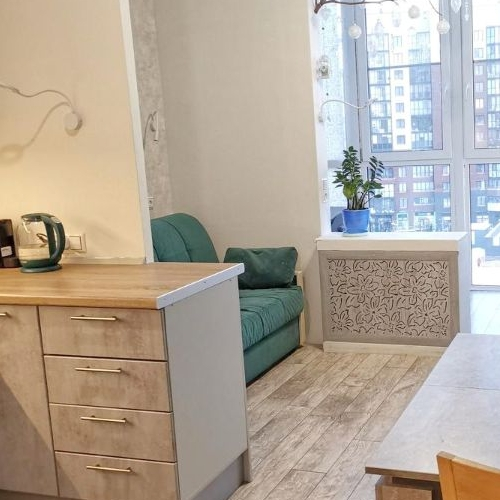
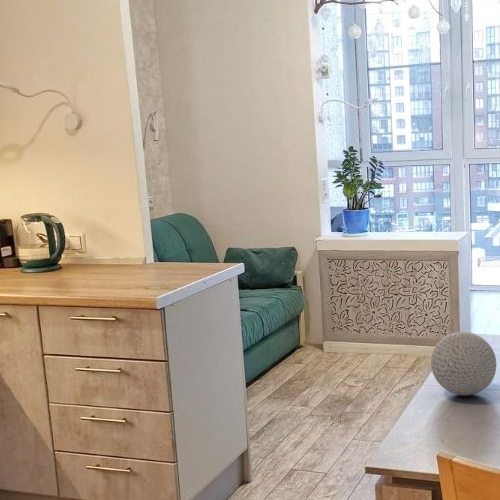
+ decorative ball (463, 363)
